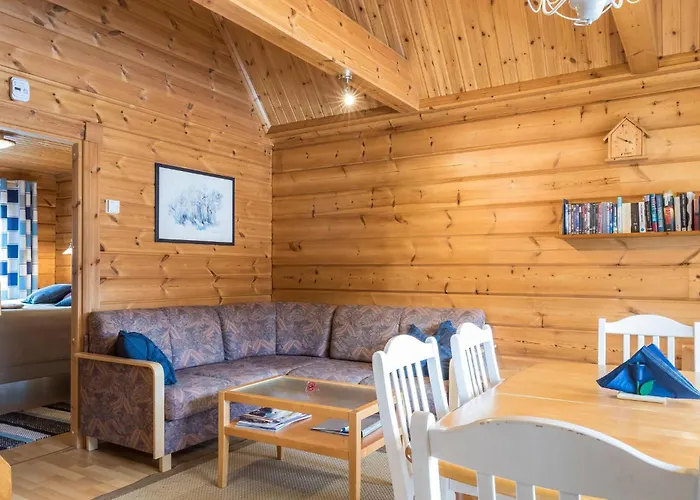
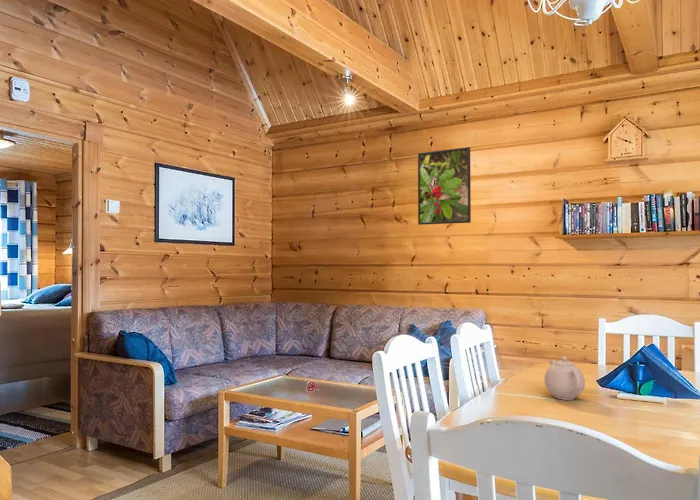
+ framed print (443, 187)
+ teapot (564, 376)
